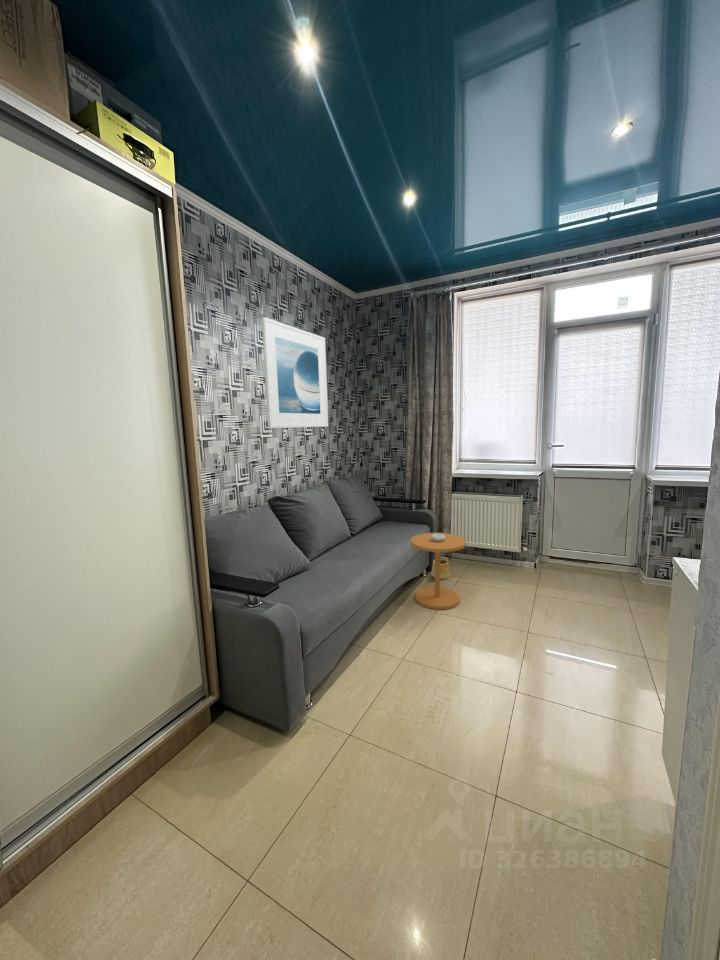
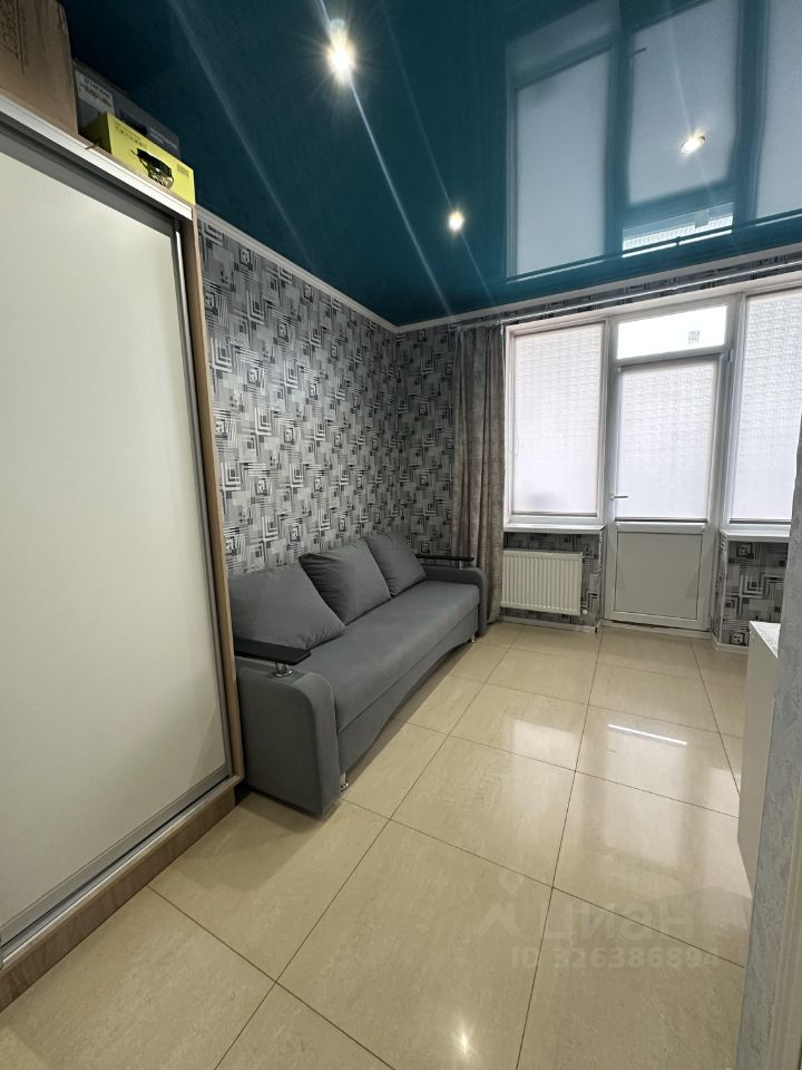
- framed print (299, 378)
- side table (437, 567)
- watering can (440, 568)
